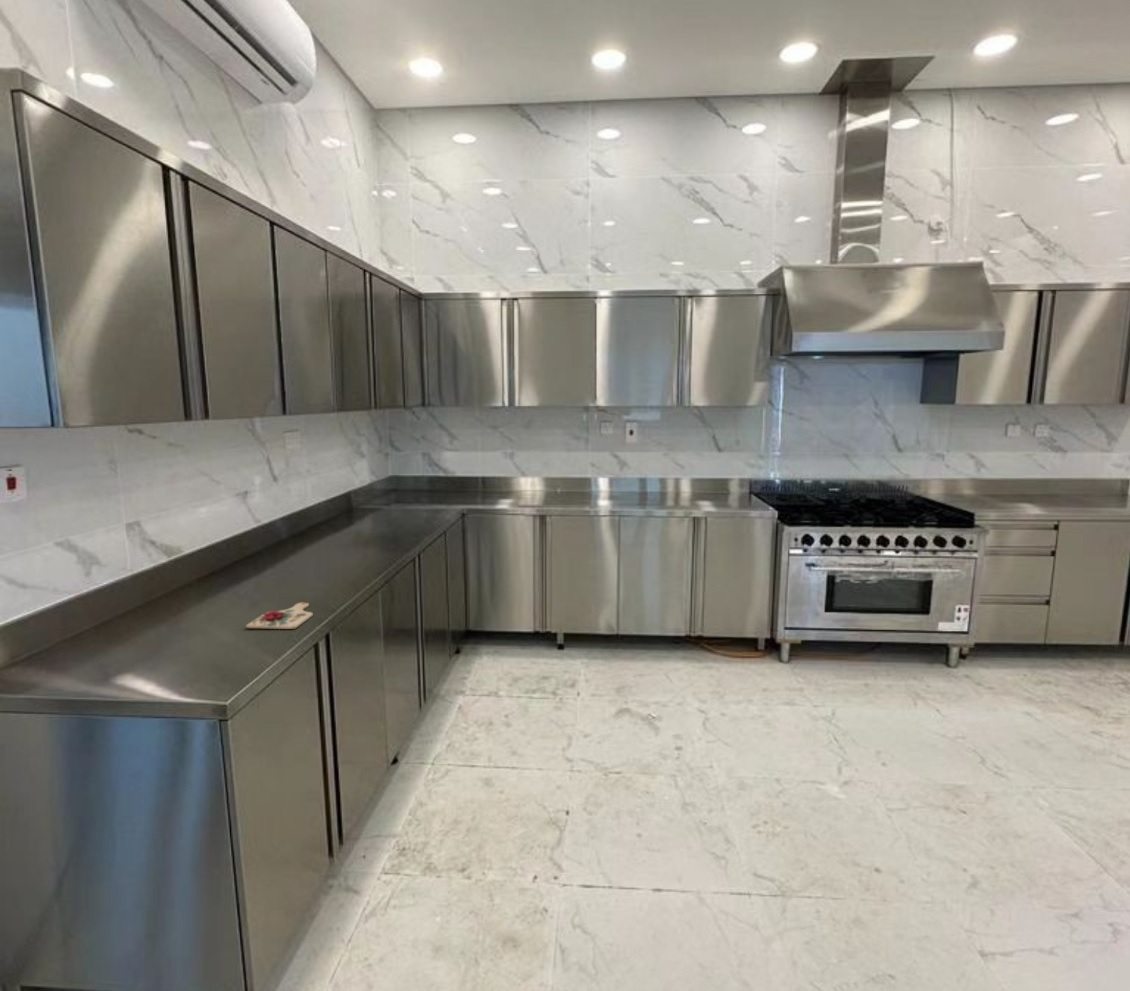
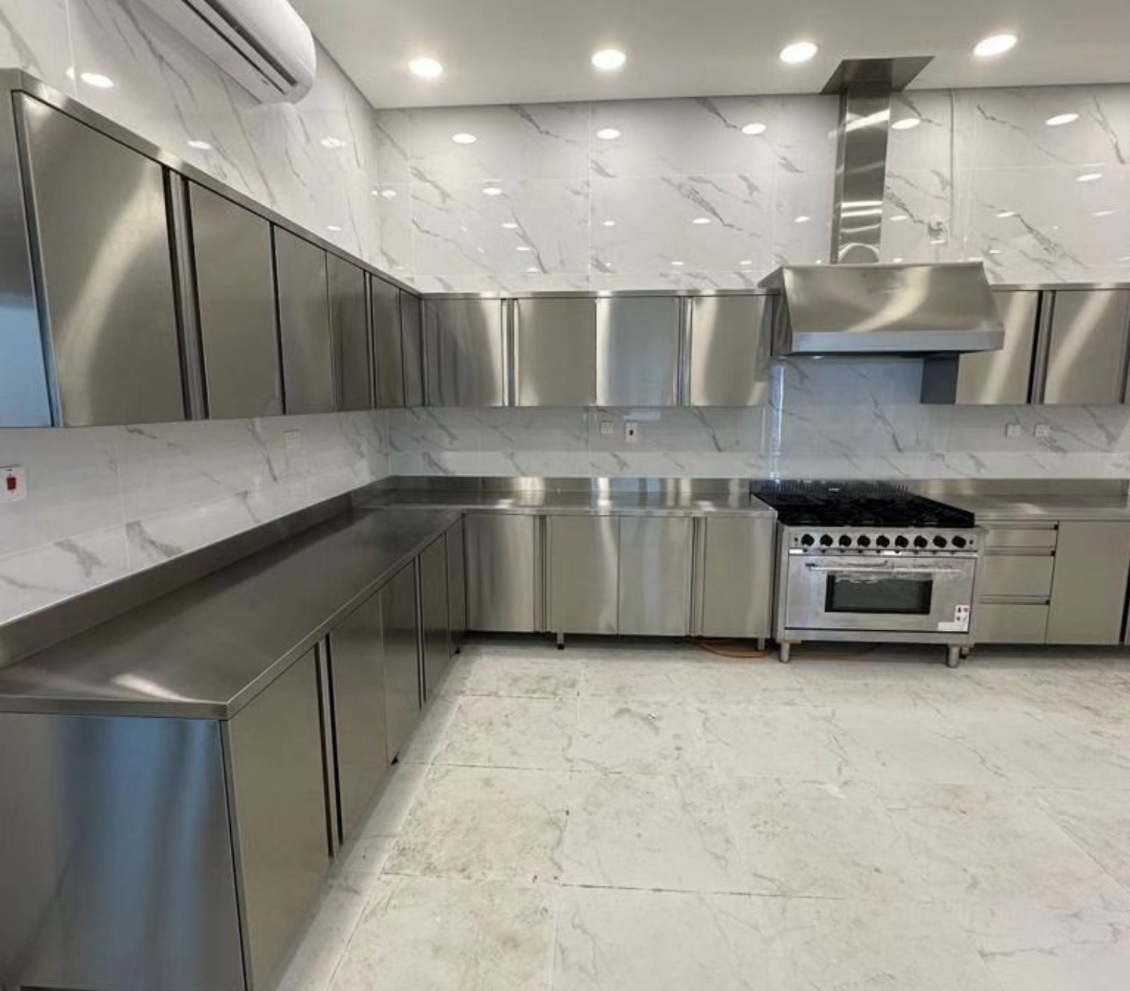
- cutting board (288, 611)
